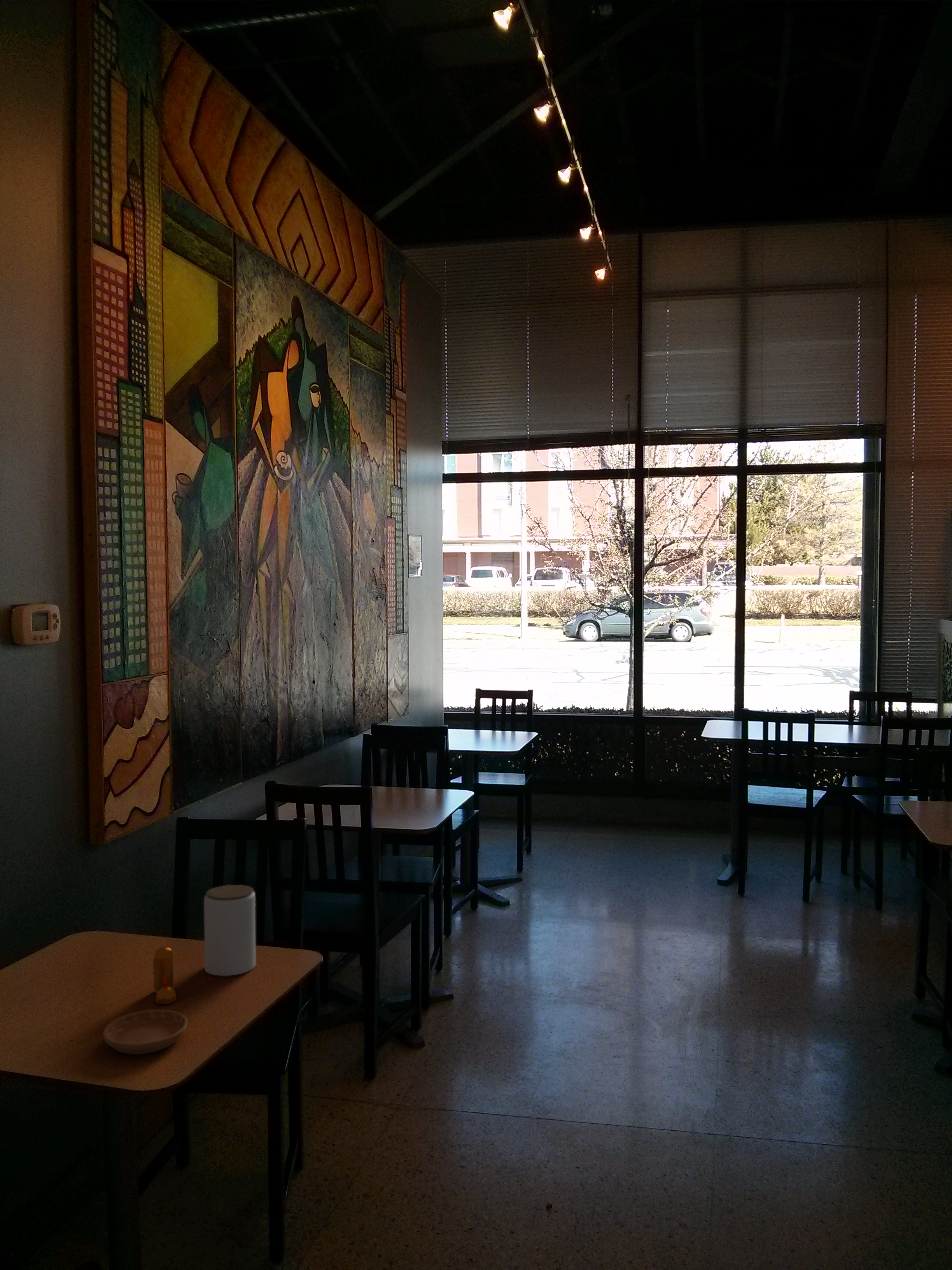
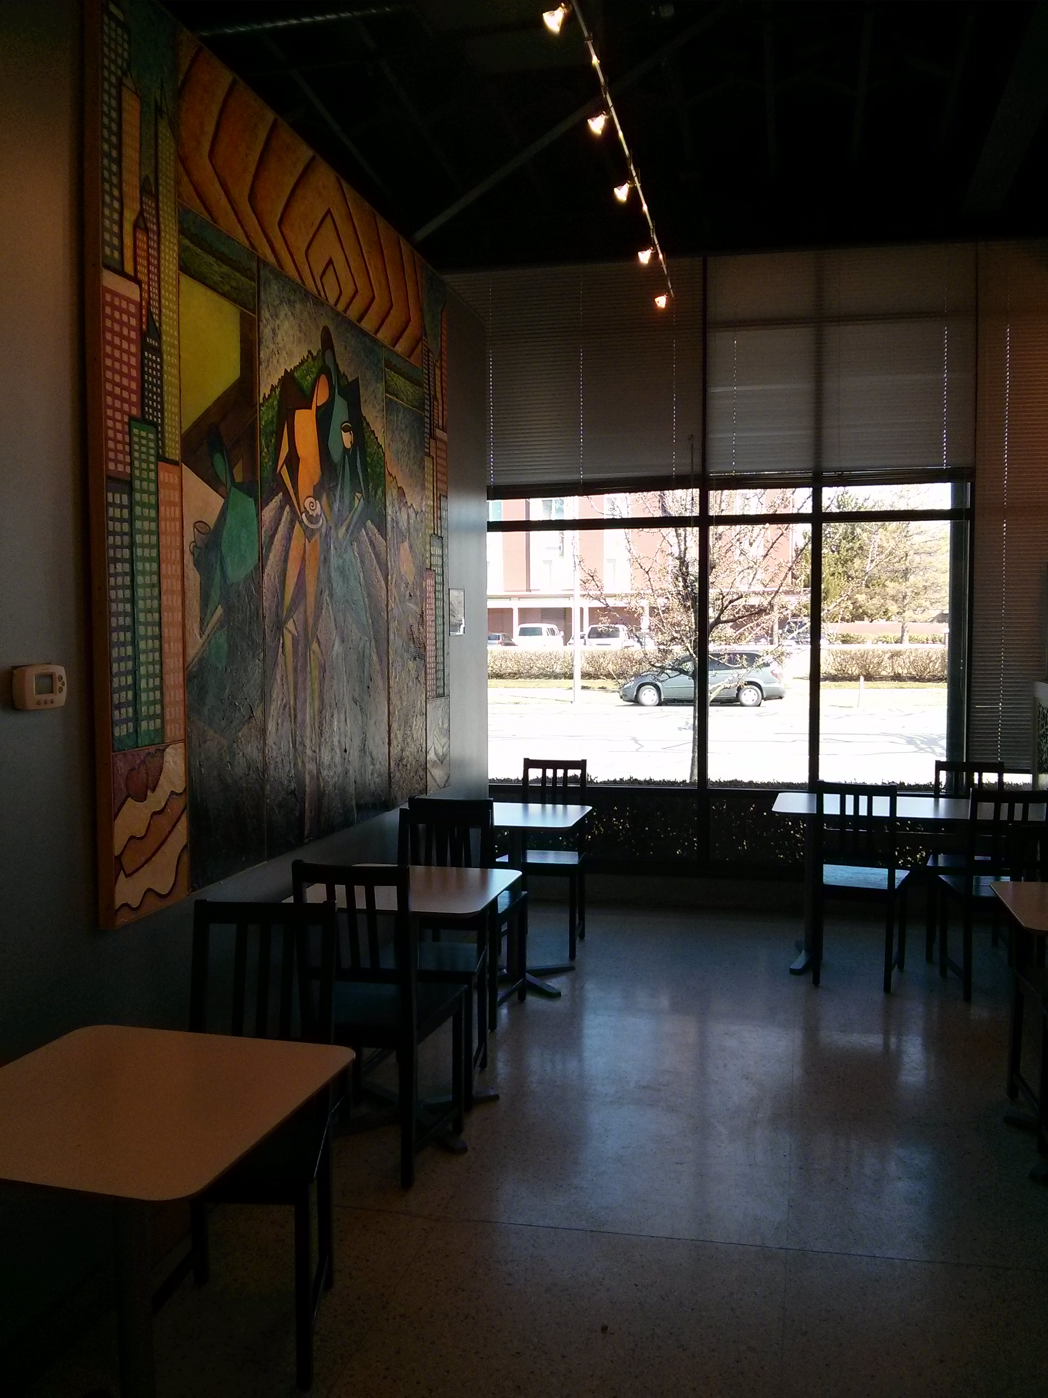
- jar (230, 929)
- pepper shaker (164, 973)
- saucer (146, 1033)
